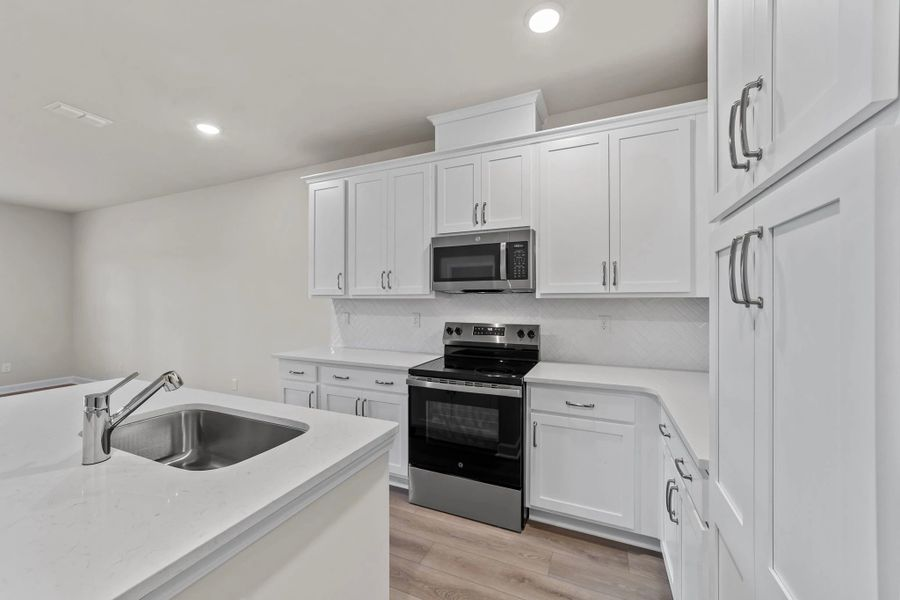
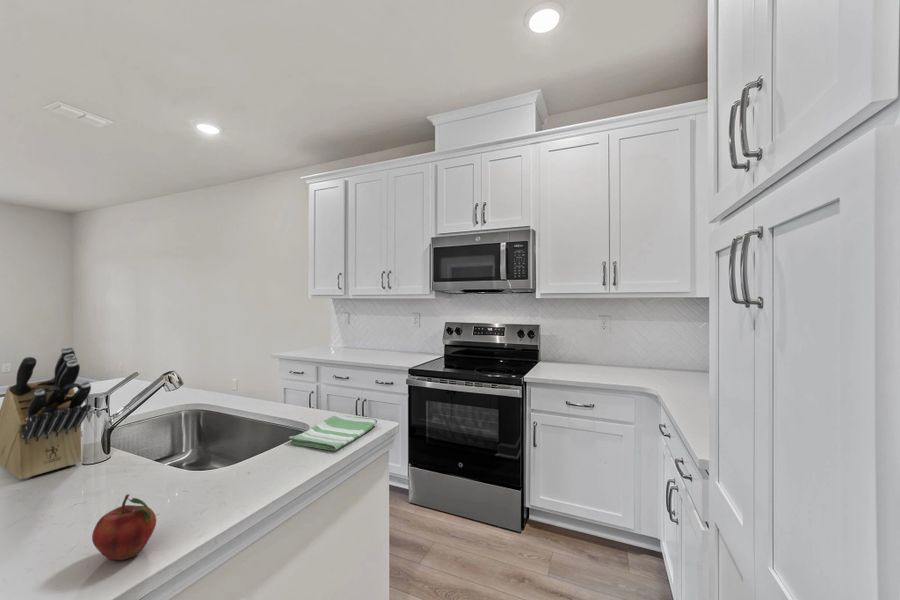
+ knife block (39, 405)
+ fruit (128, 526)
+ dish towel (336, 430)
